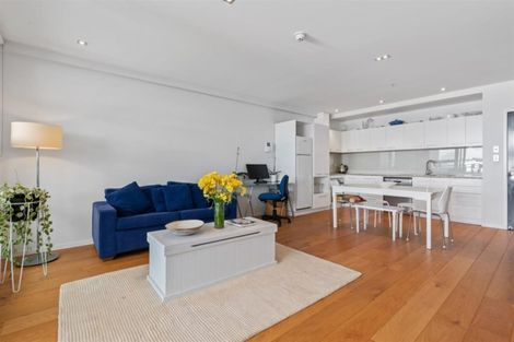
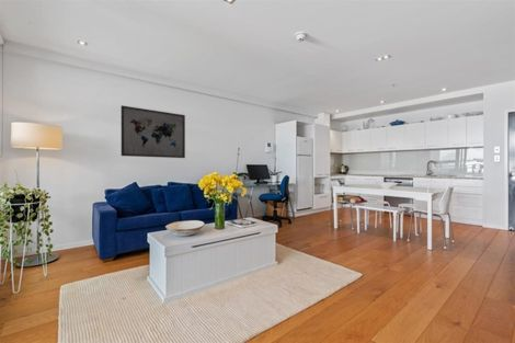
+ wall art (154, 134)
